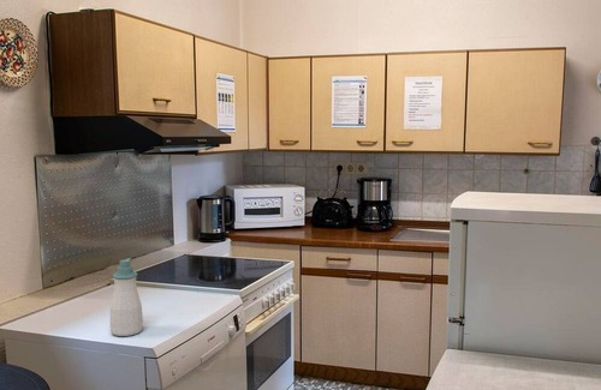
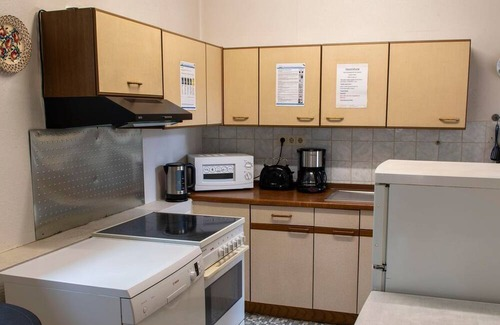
- soap bottle (125, 296)
